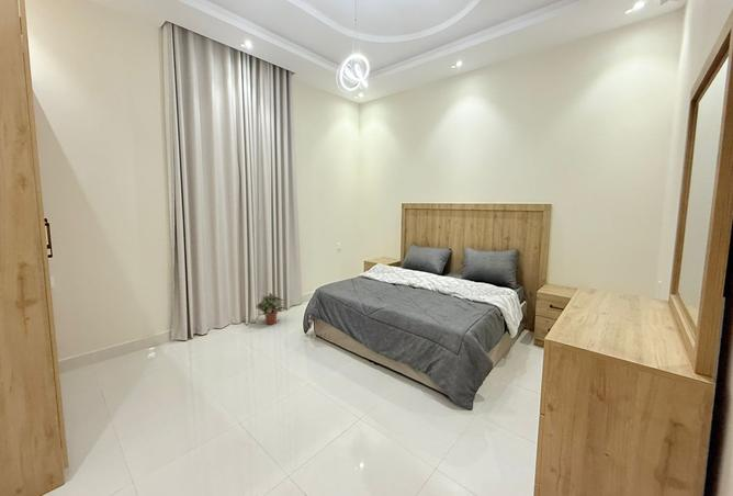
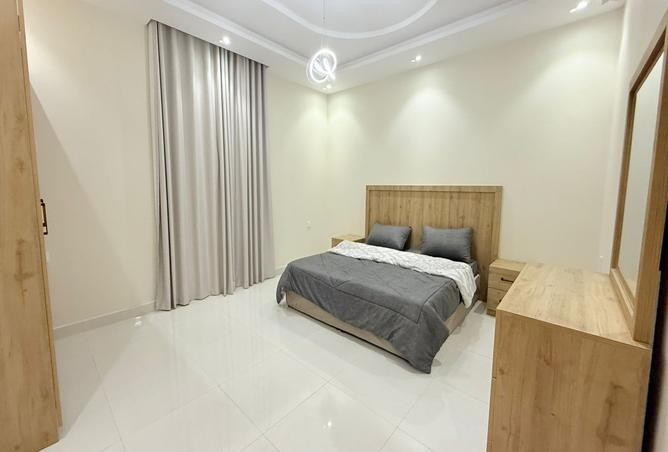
- potted plant (271, 307)
